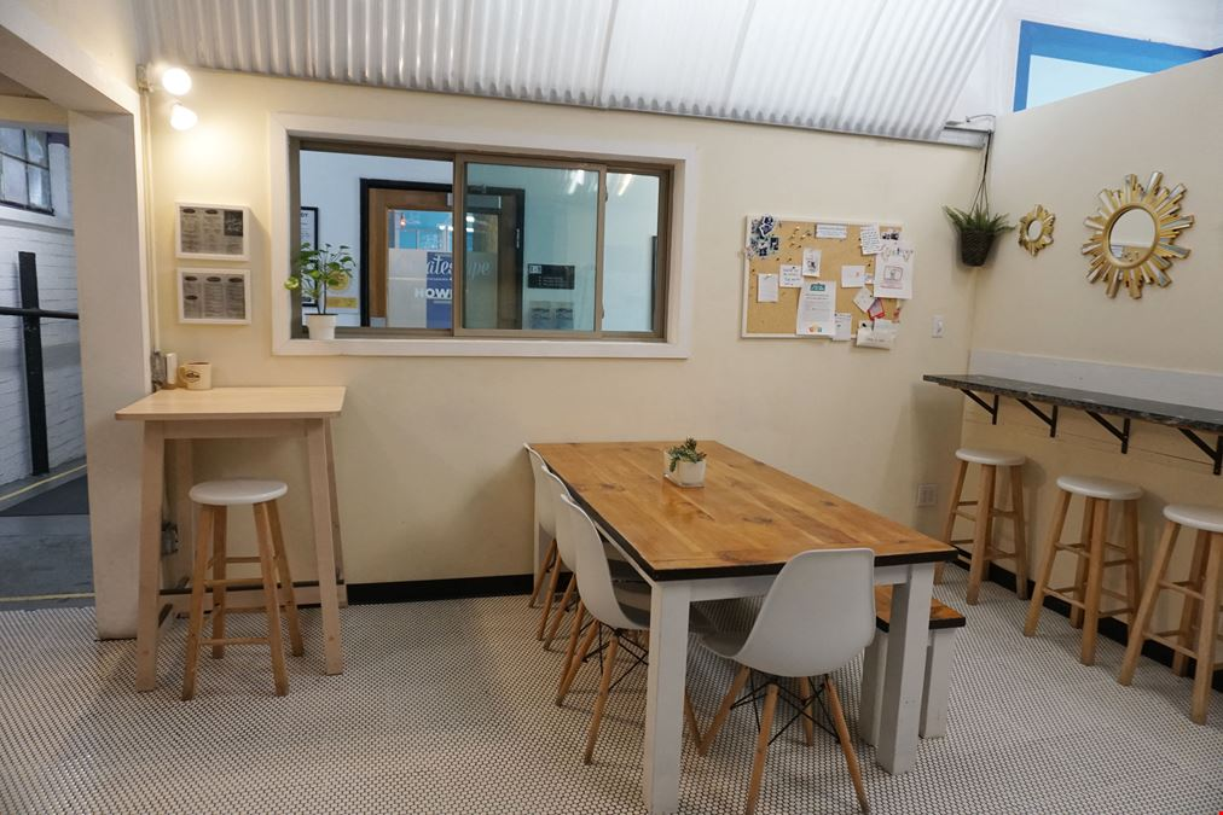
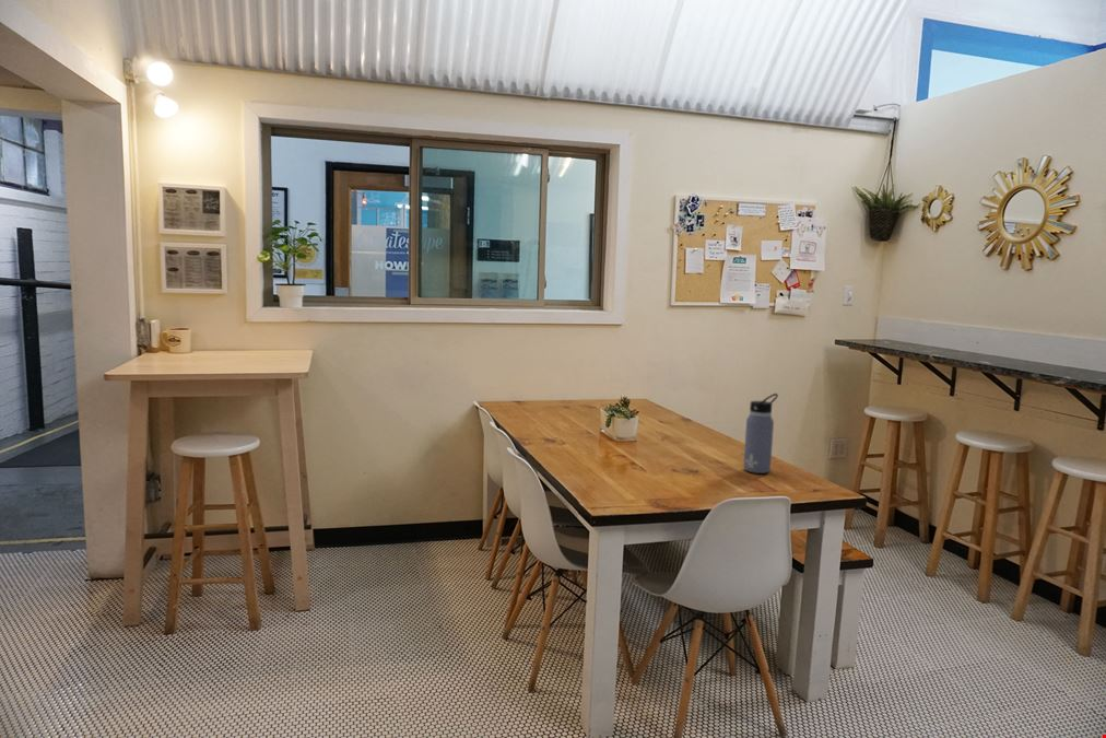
+ water bottle (760, 431)
